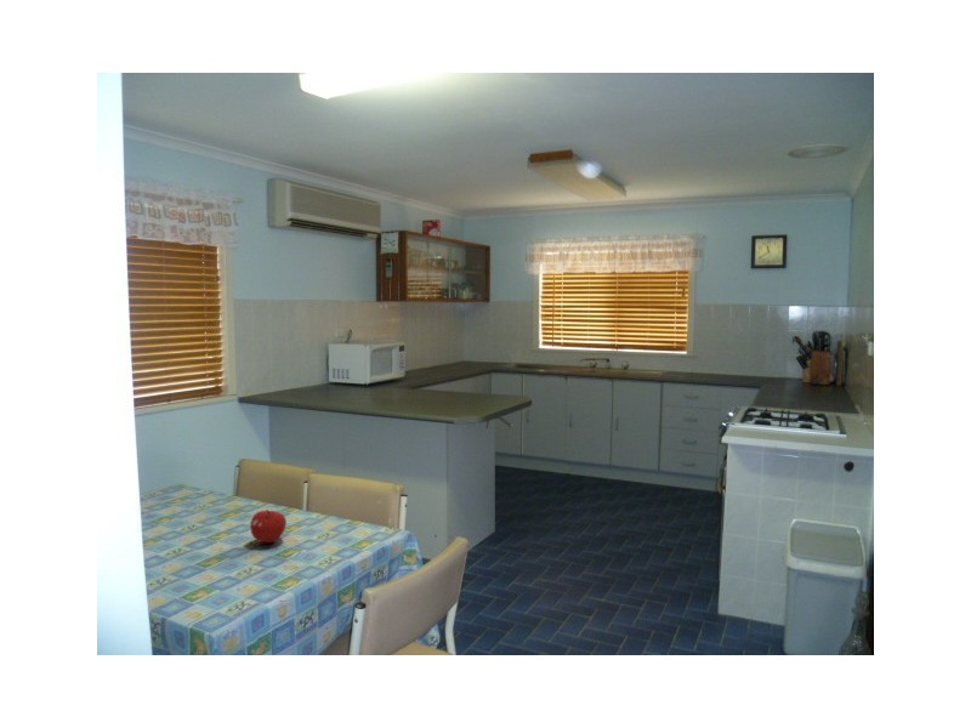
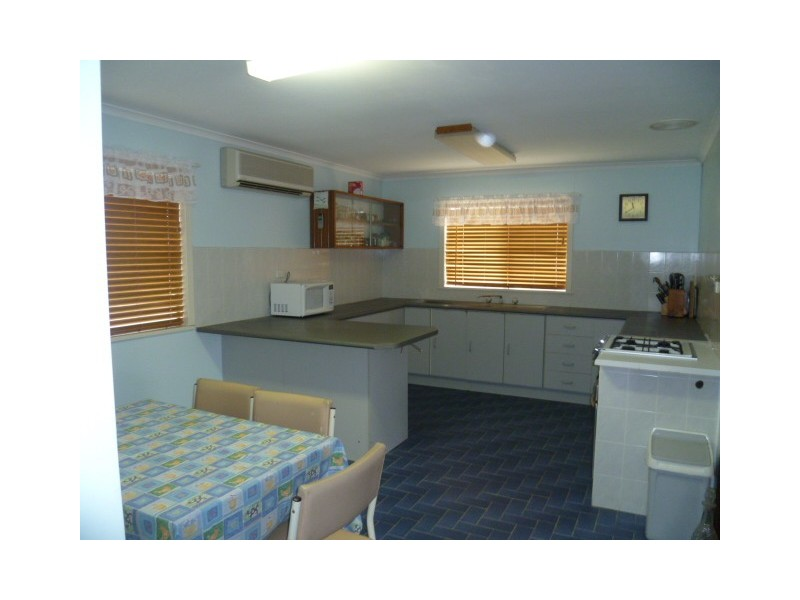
- fruit (268, 524)
